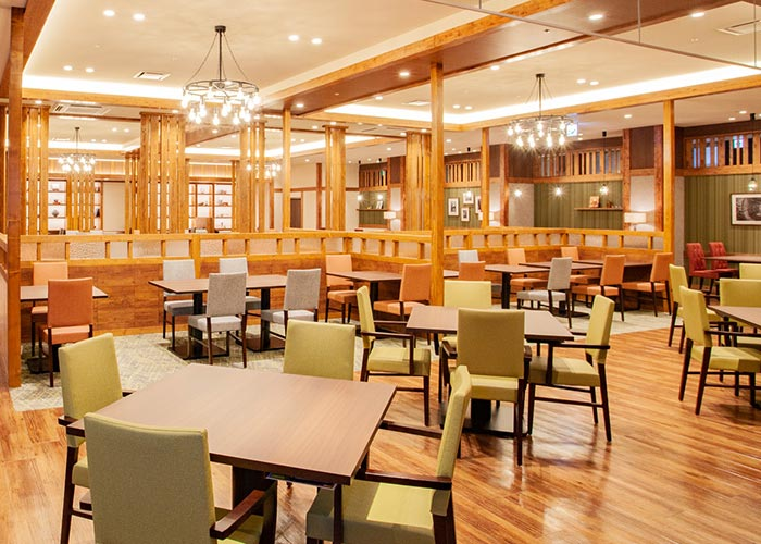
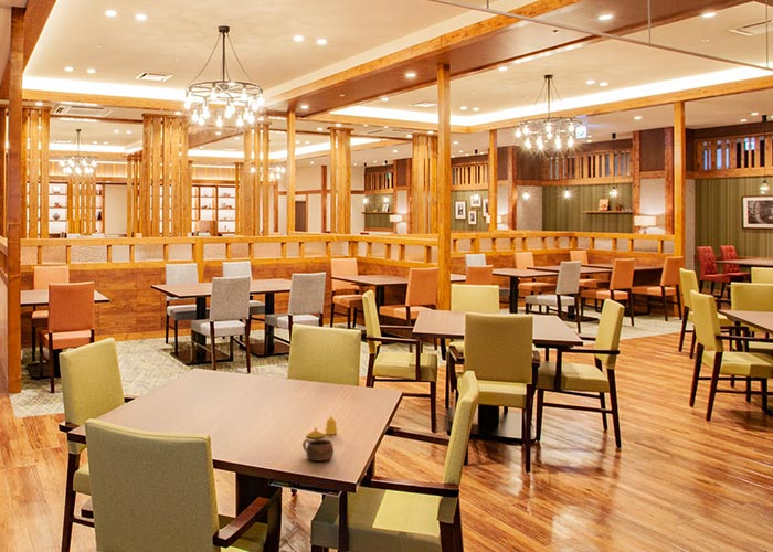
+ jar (326, 425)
+ cup (317, 448)
